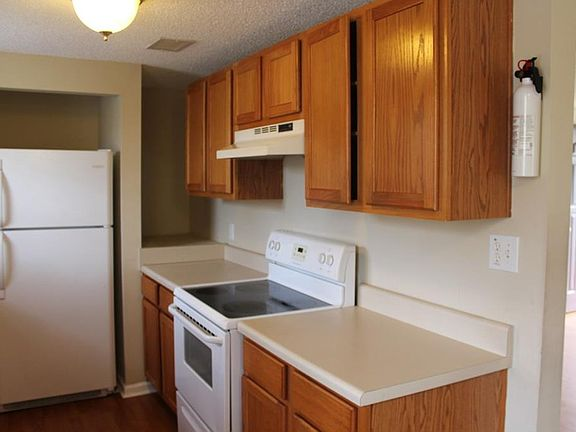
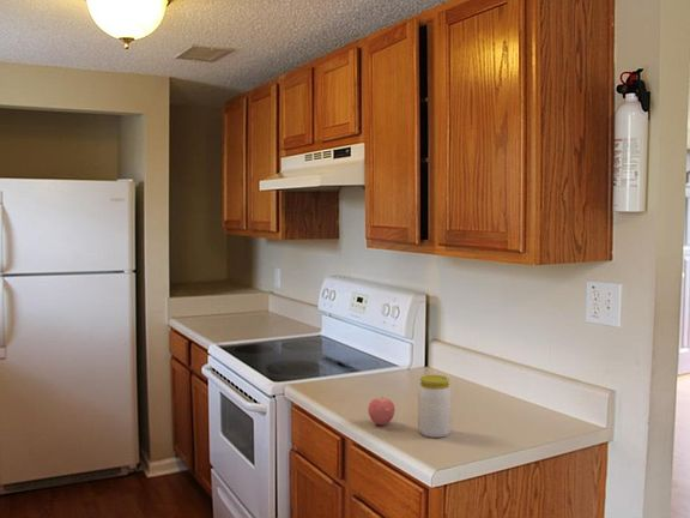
+ apple (381, 410)
+ jar (434, 405)
